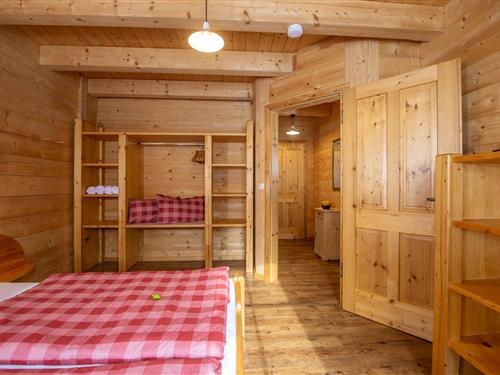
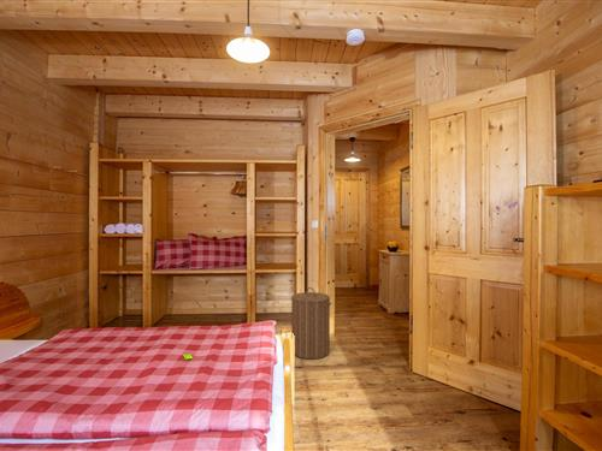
+ laundry hamper (311, 319)
